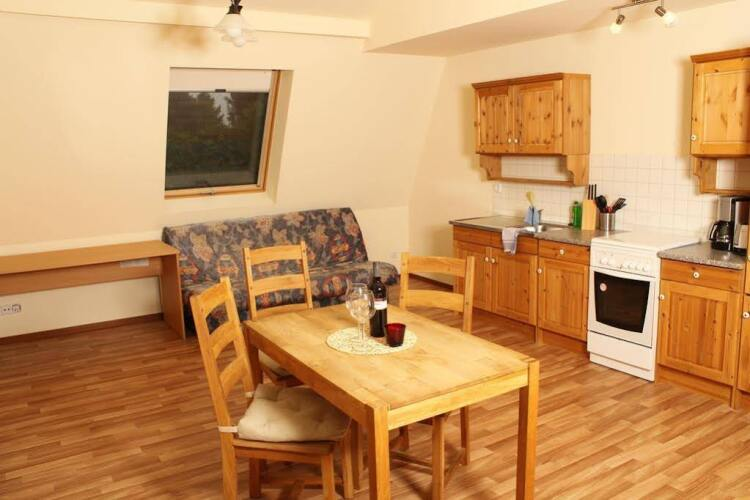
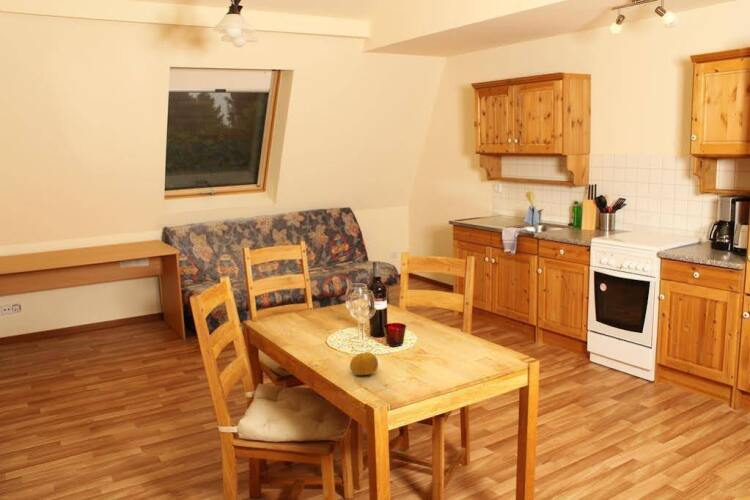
+ fruit (363, 363)
